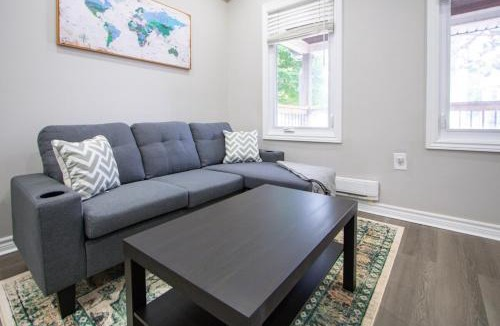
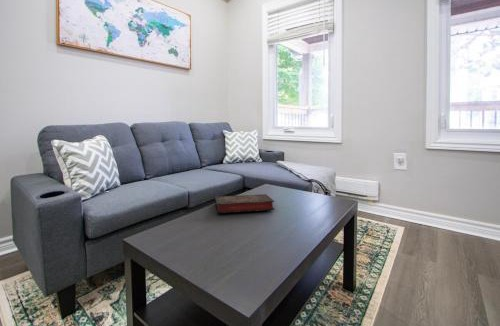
+ book (243, 202)
